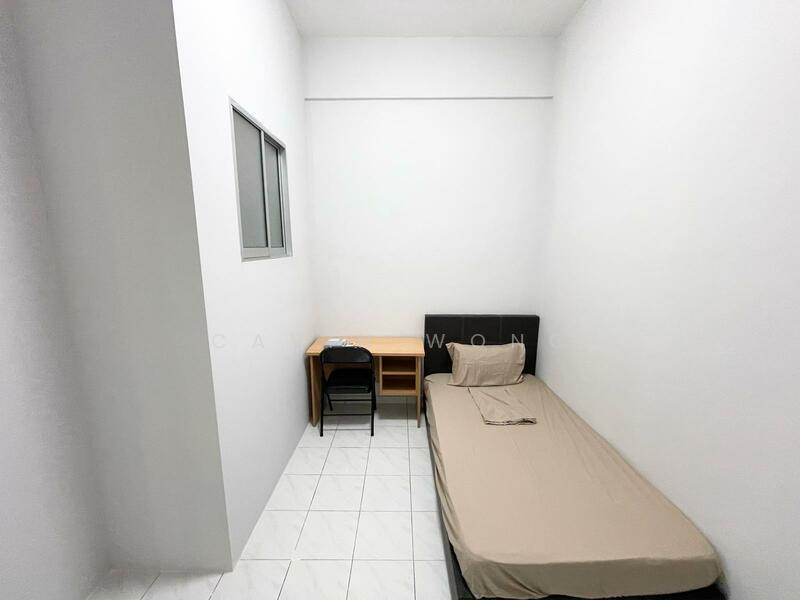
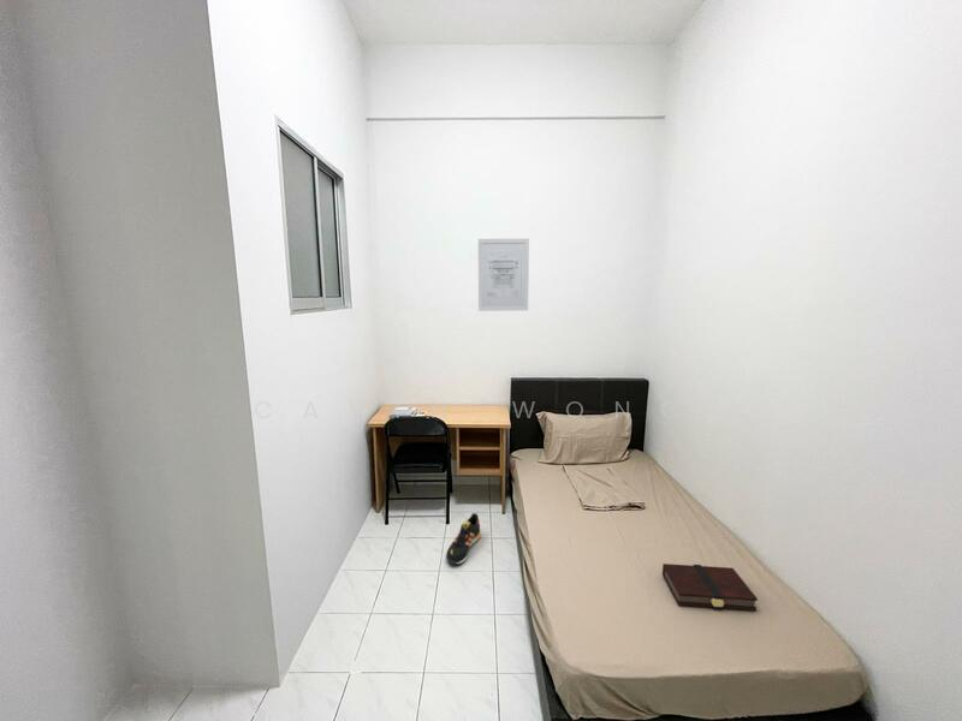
+ shoe (464, 536)
+ wall art (503, 275)
+ book (706, 585)
